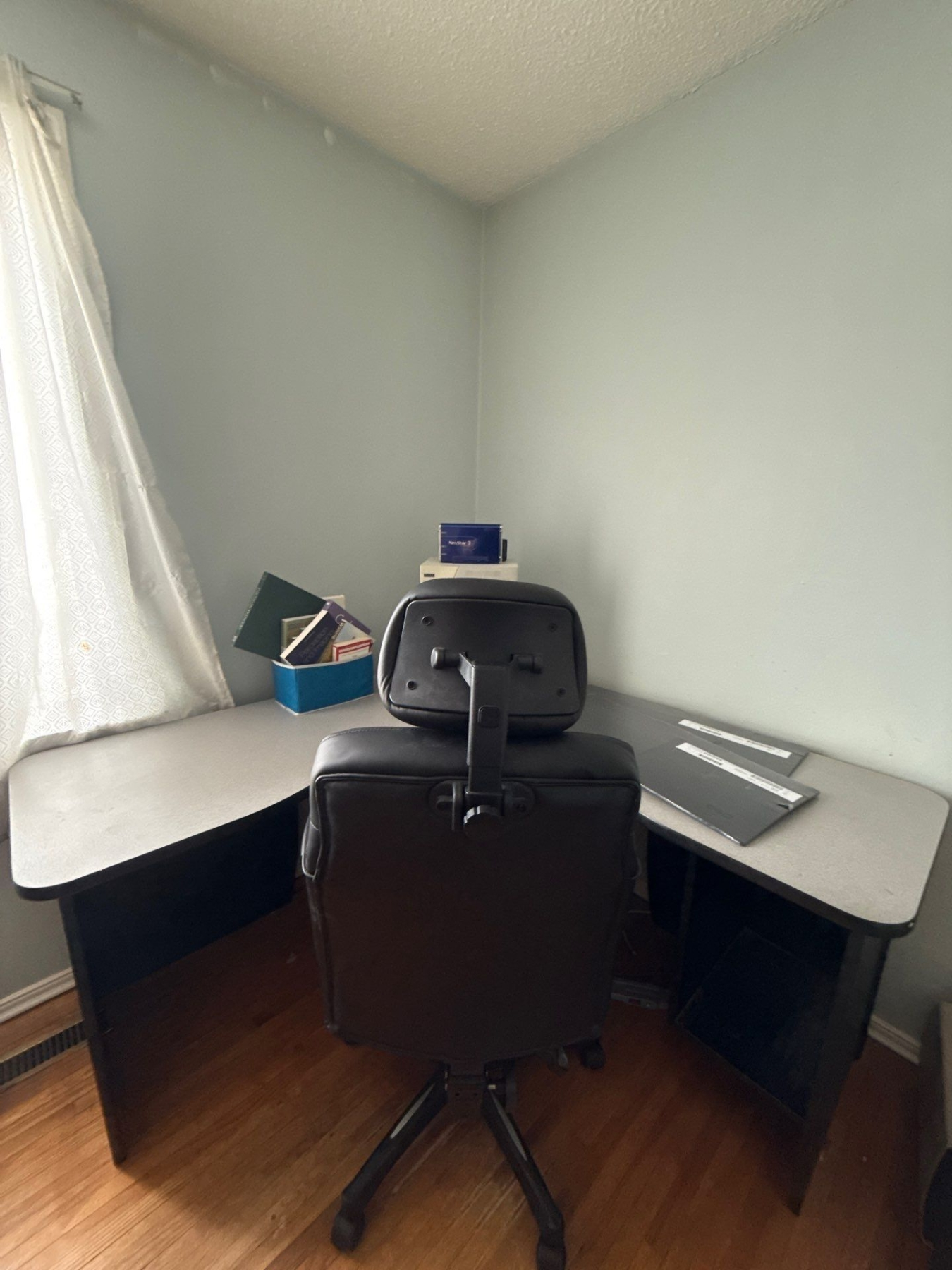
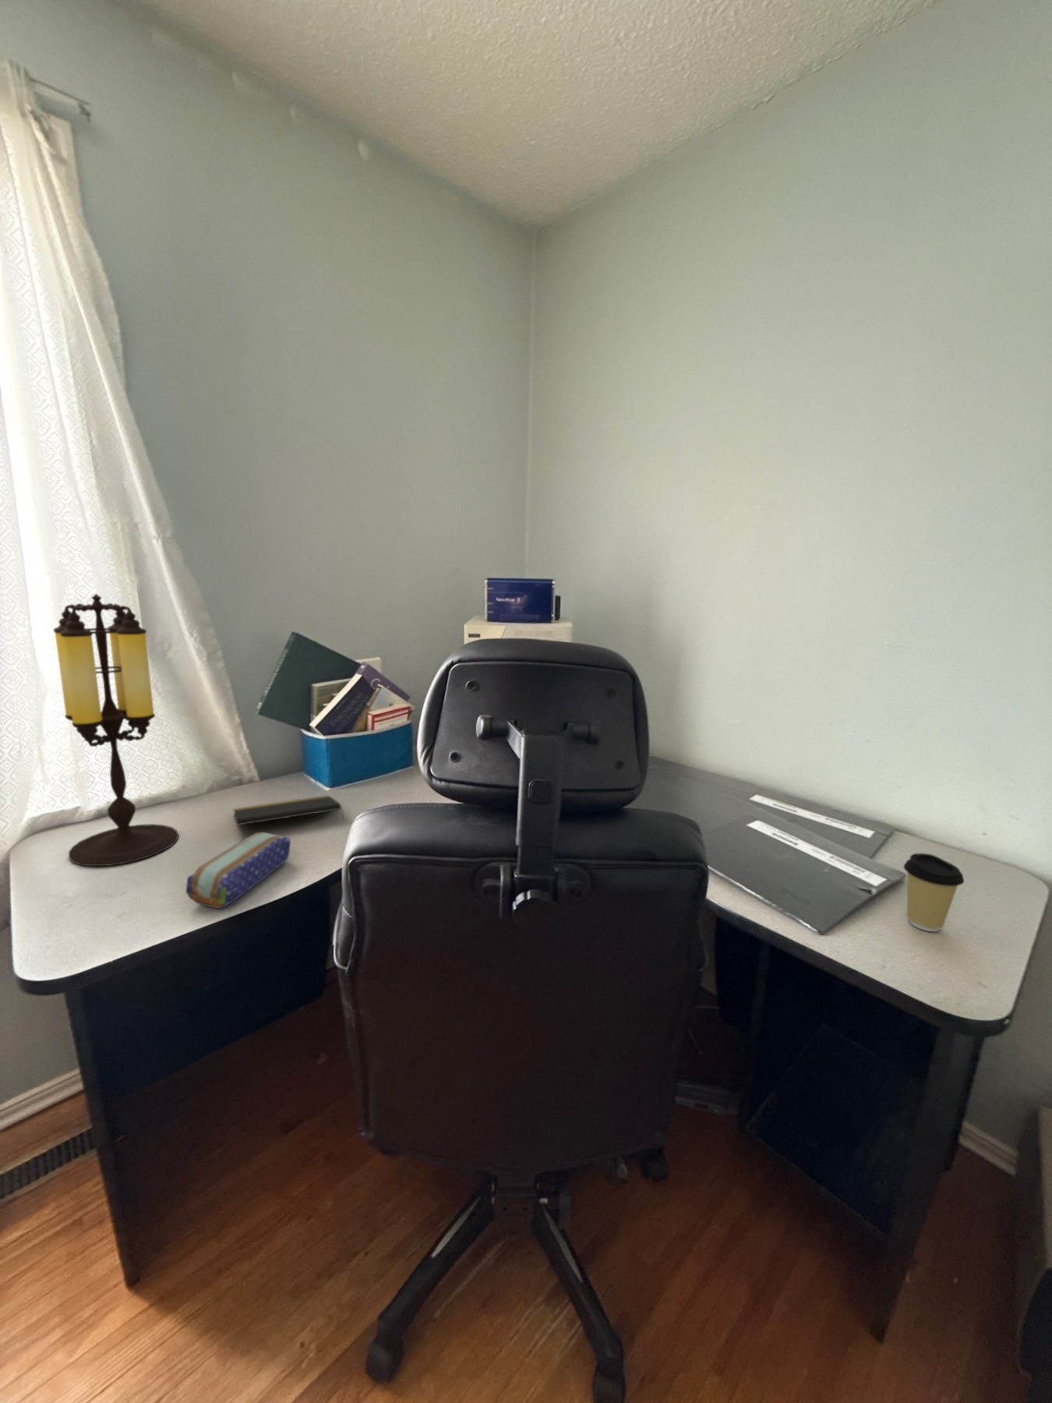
+ coffee cup (929, 894)
+ notepad (286, 809)
+ table lamp (112, 724)
+ pencil case (241, 866)
